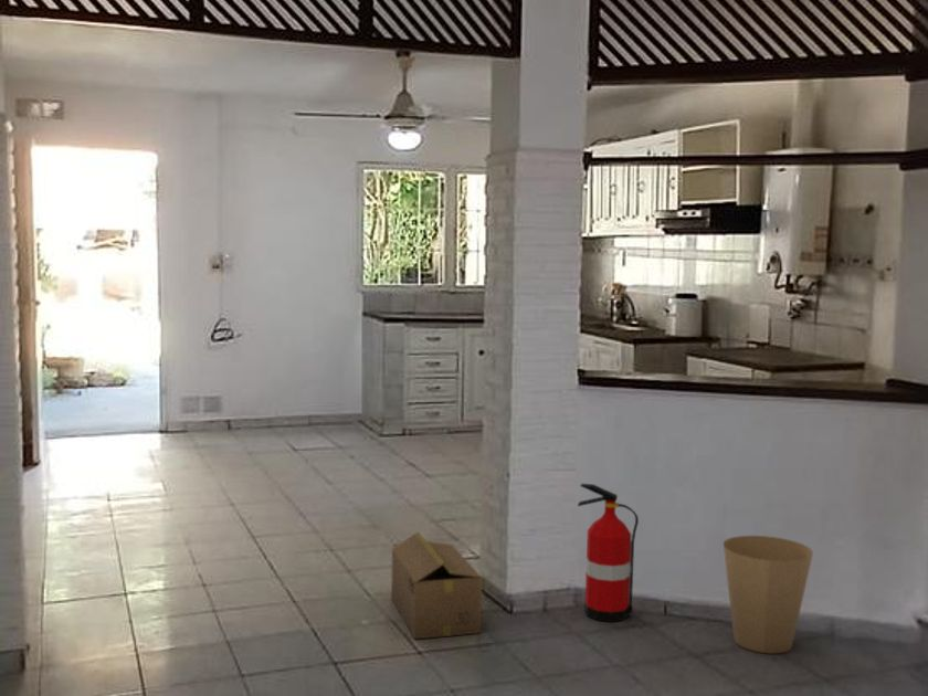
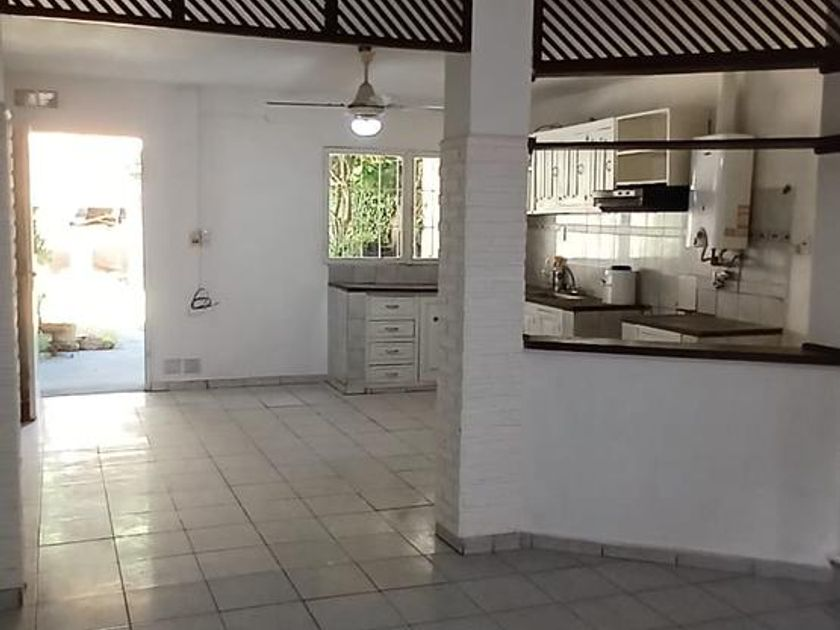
- trash can (764, 594)
- fire extinguisher (607, 550)
- cardboard box (432, 577)
